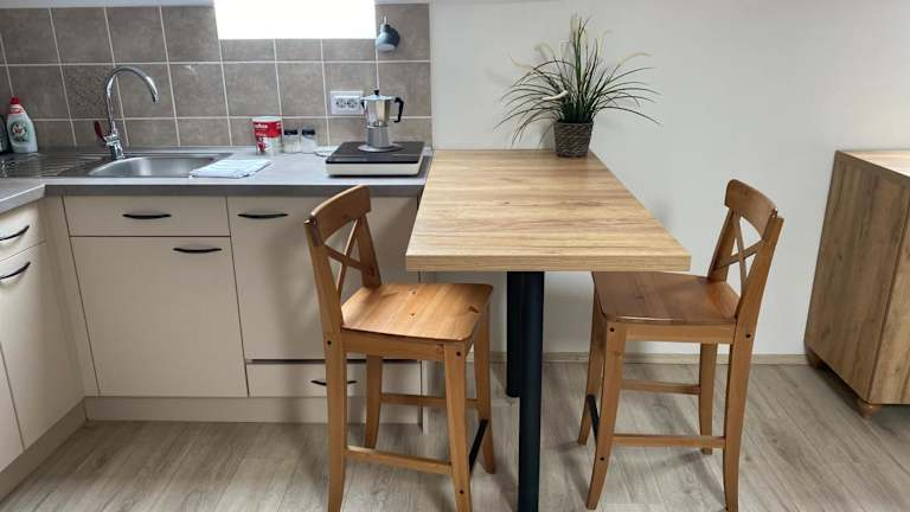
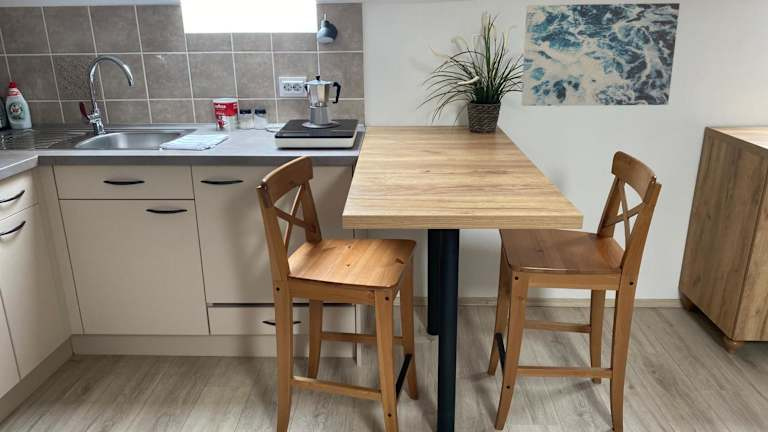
+ wall art (597, 55)
